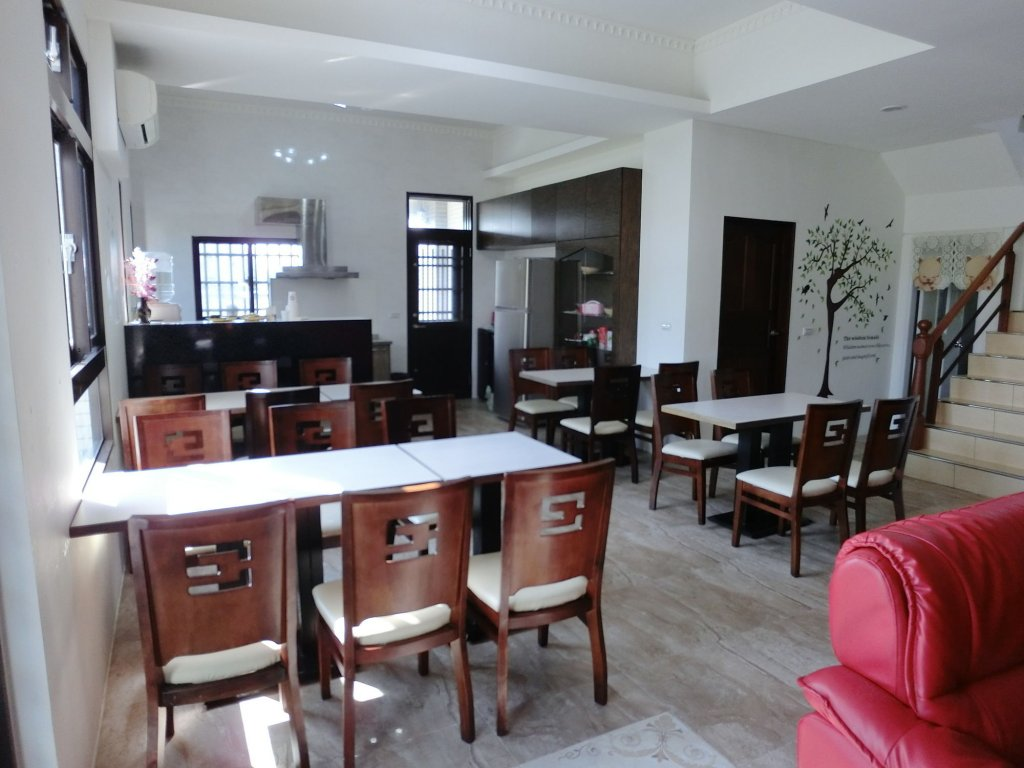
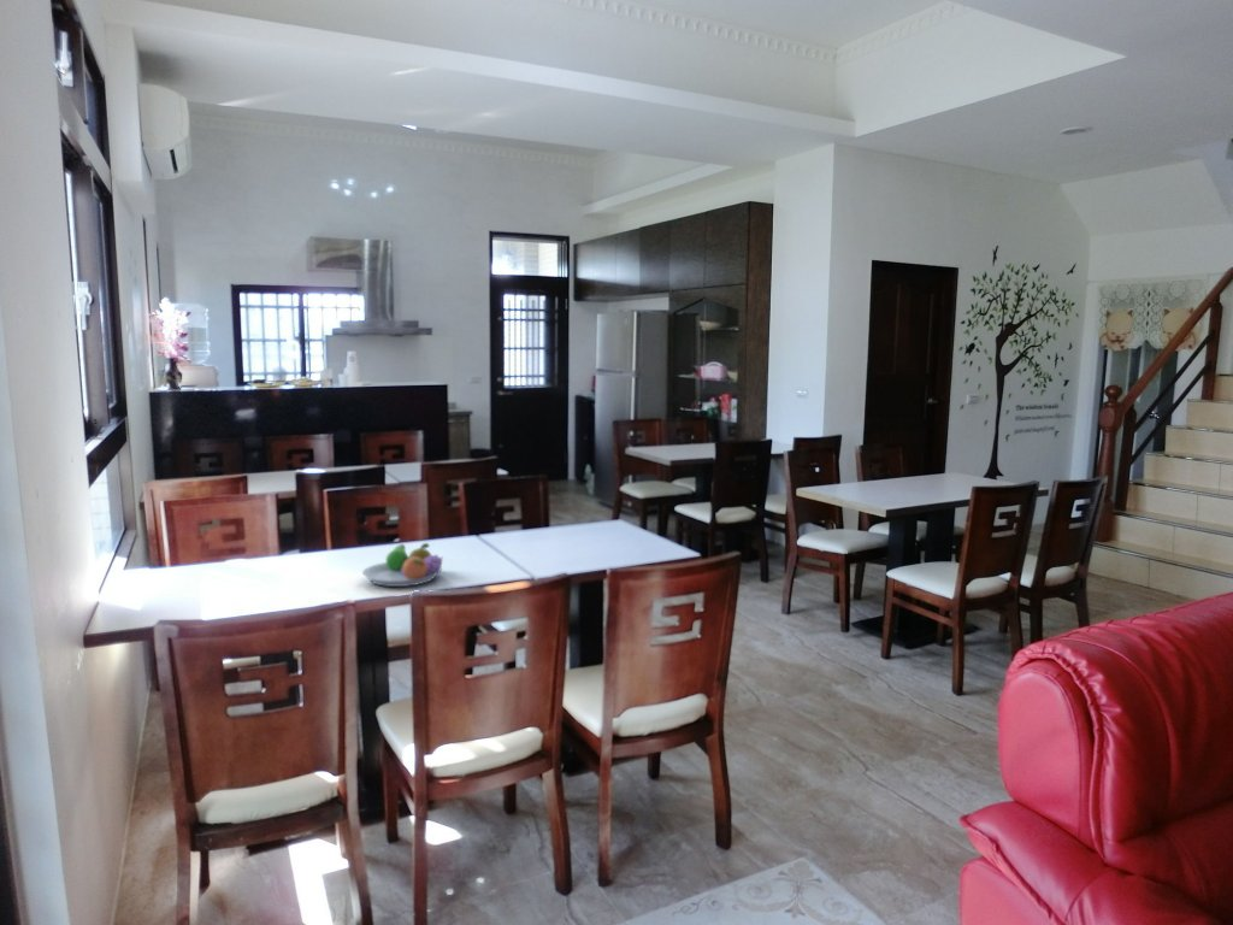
+ fruit bowl (403, 561)
